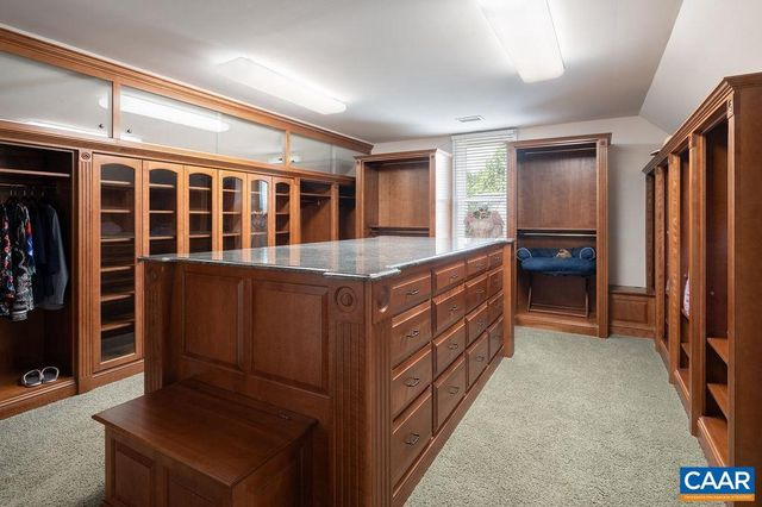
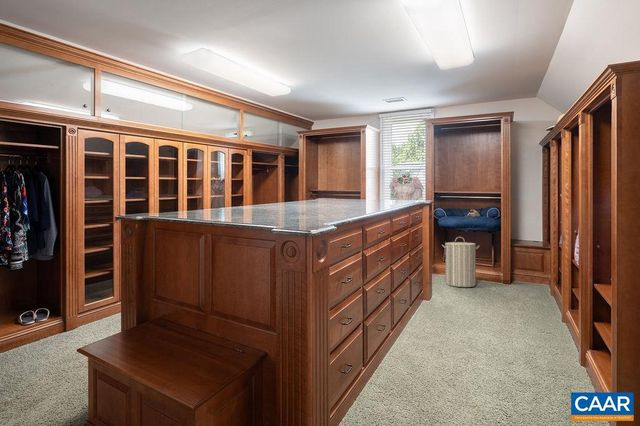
+ laundry hamper (460, 260)
